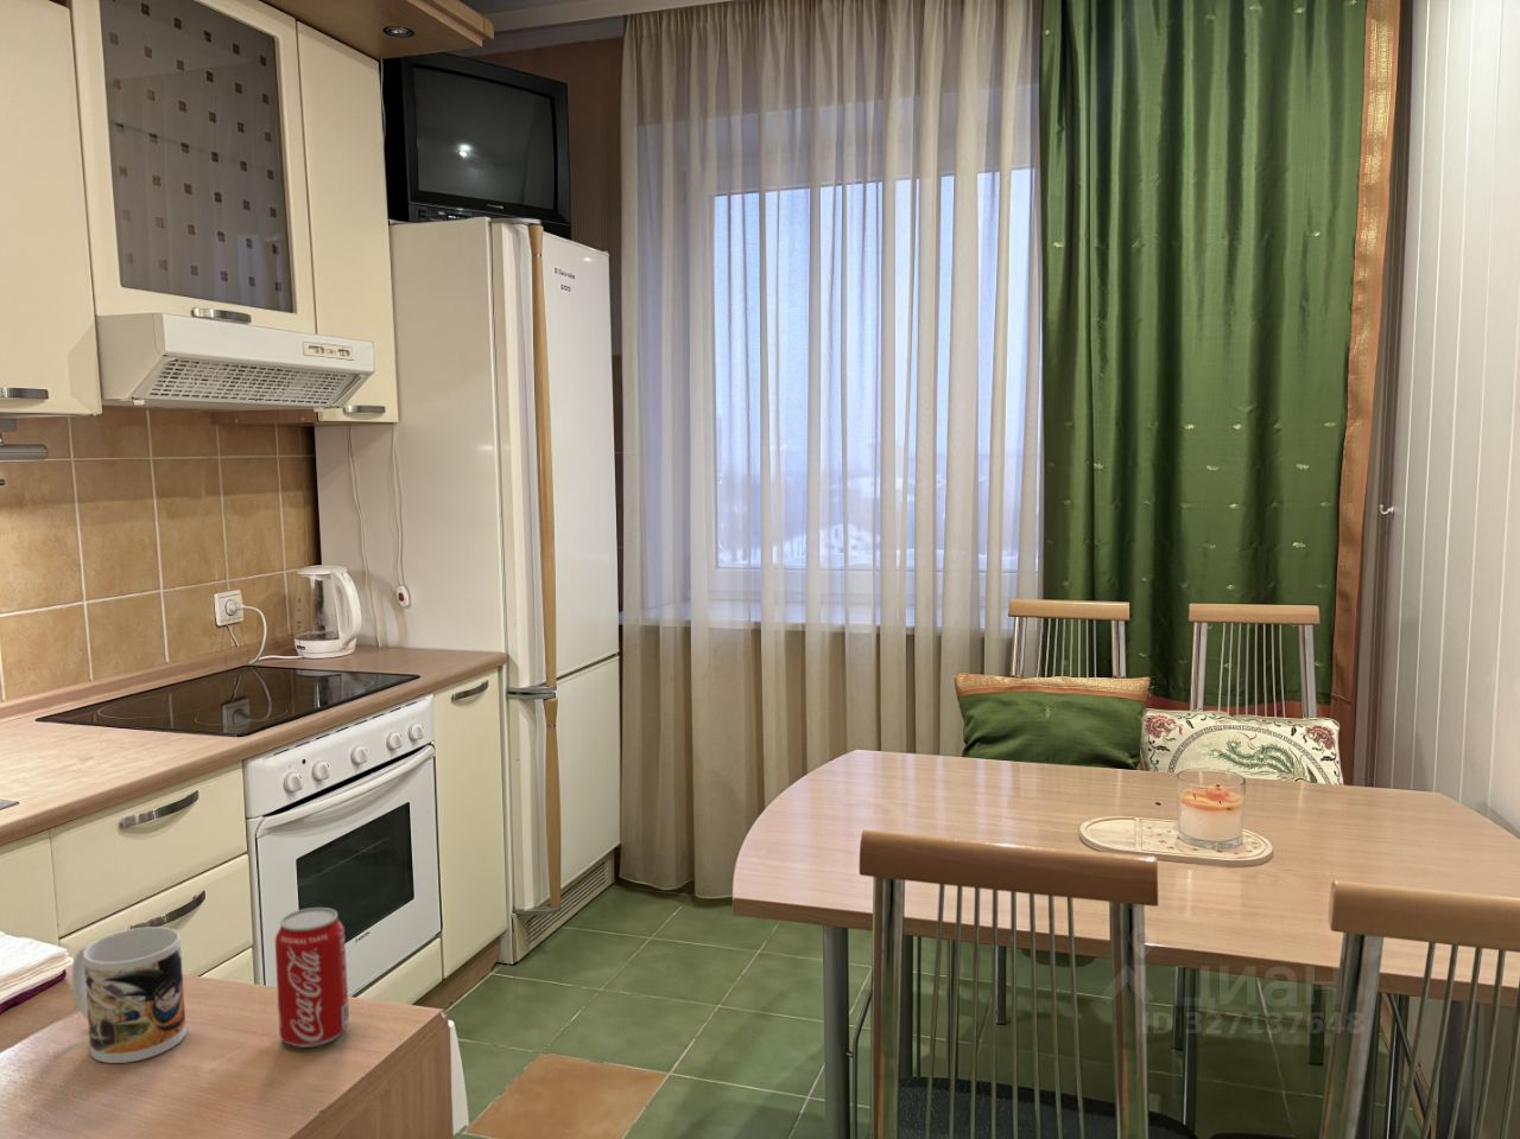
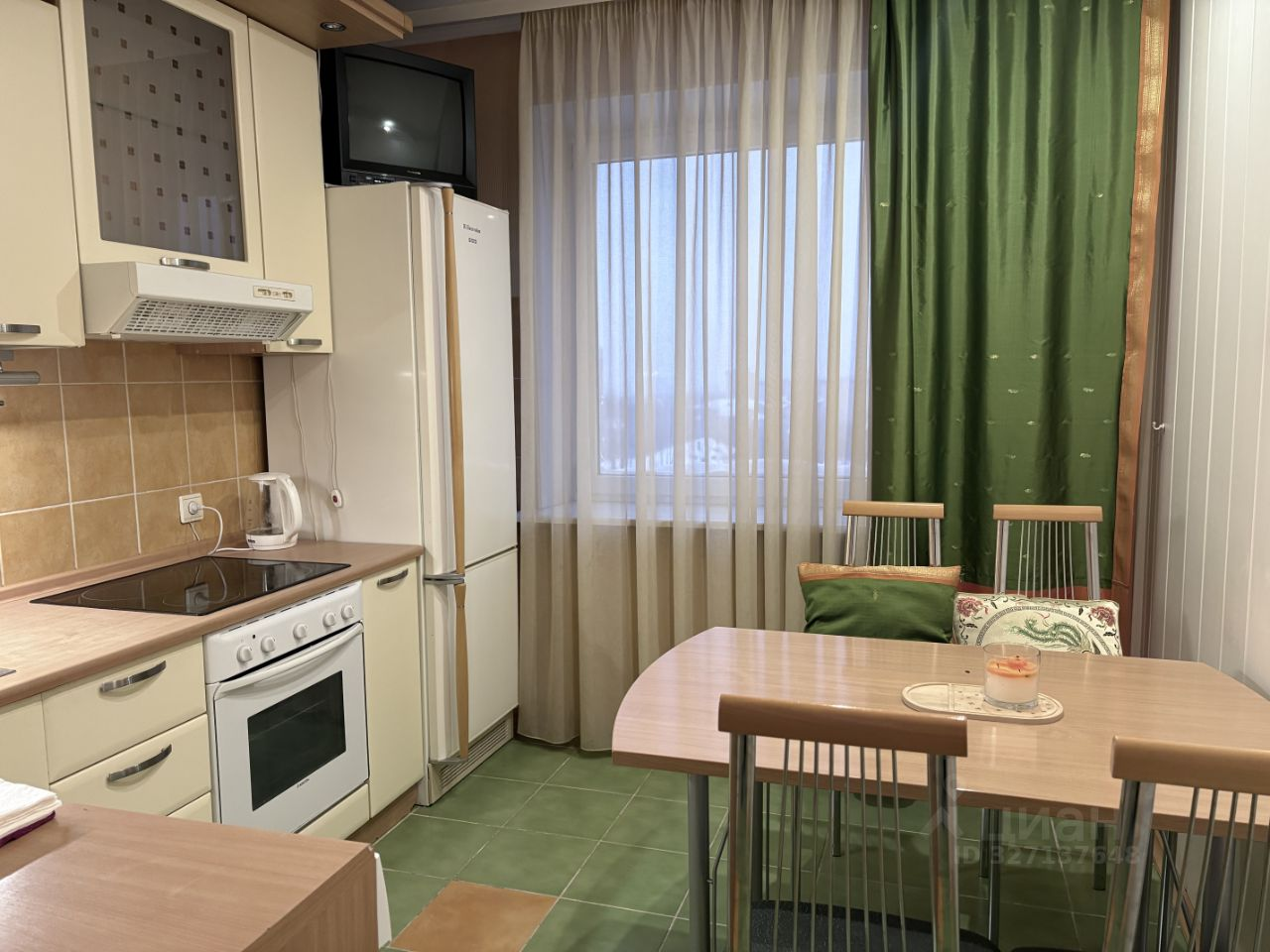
- mug (121, 989)
- beverage can (311, 976)
